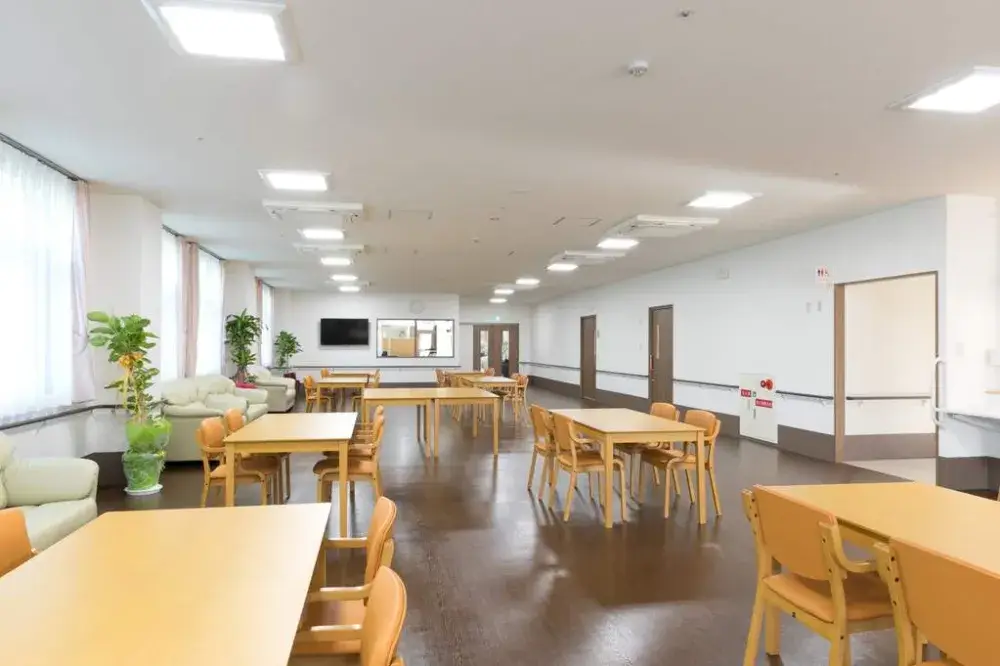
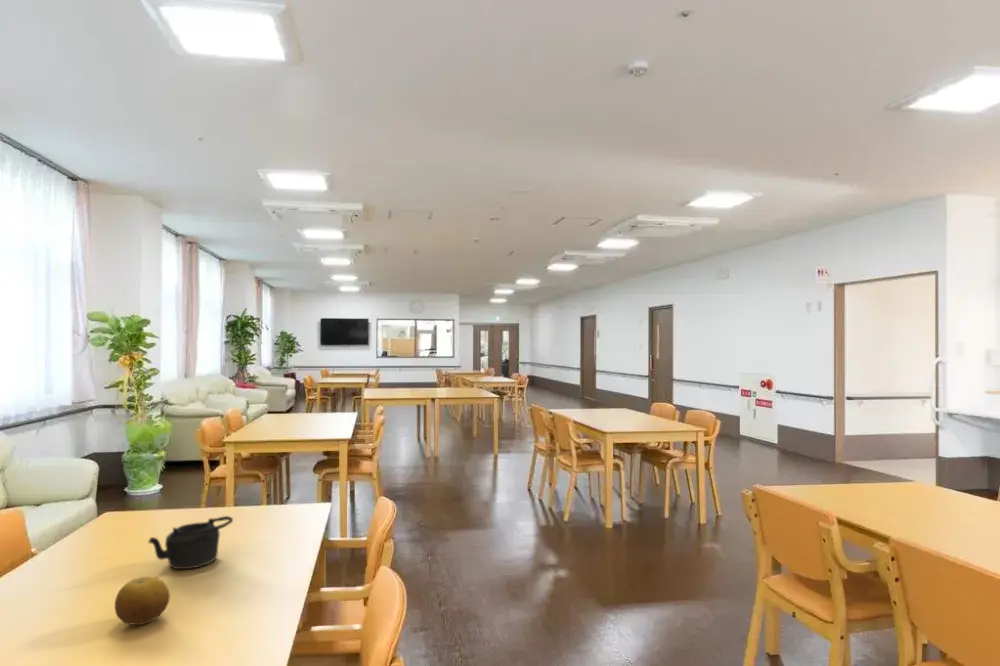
+ fruit (142, 600)
+ teapot (190, 543)
